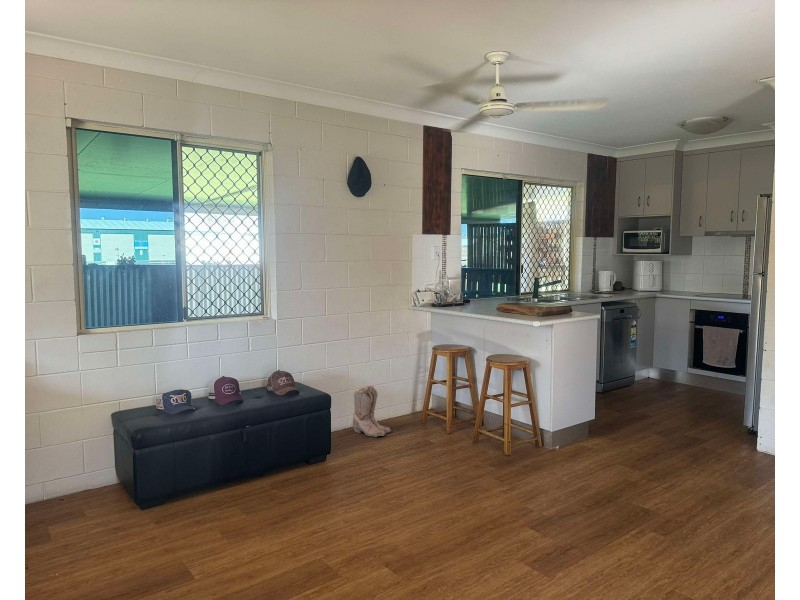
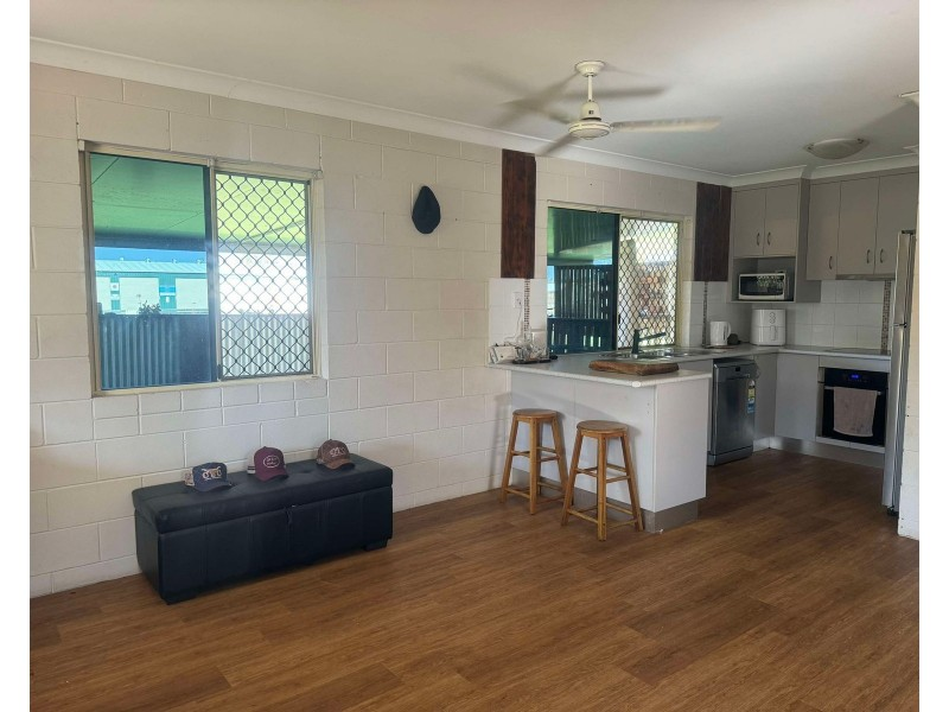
- boots (372, 409)
